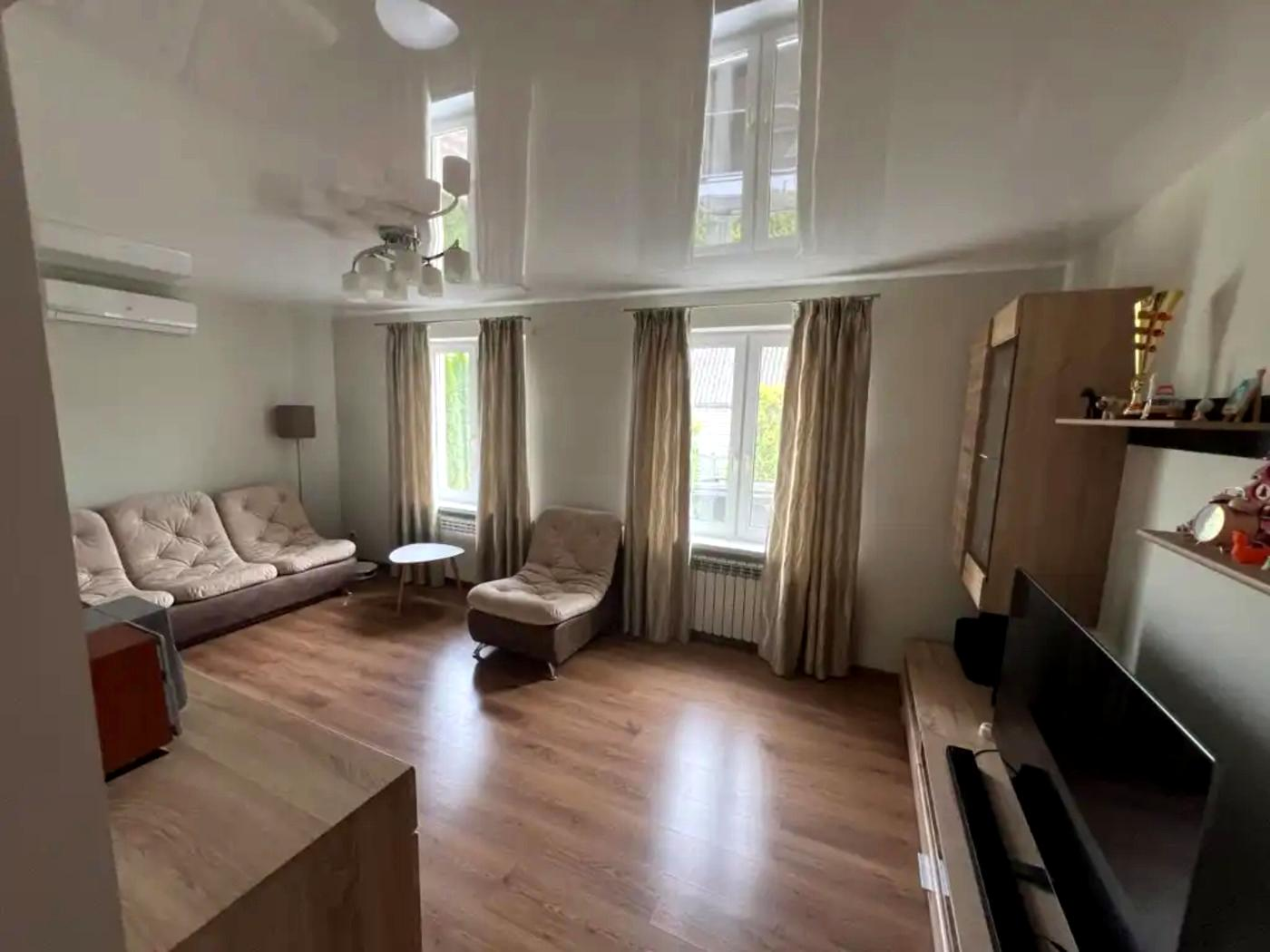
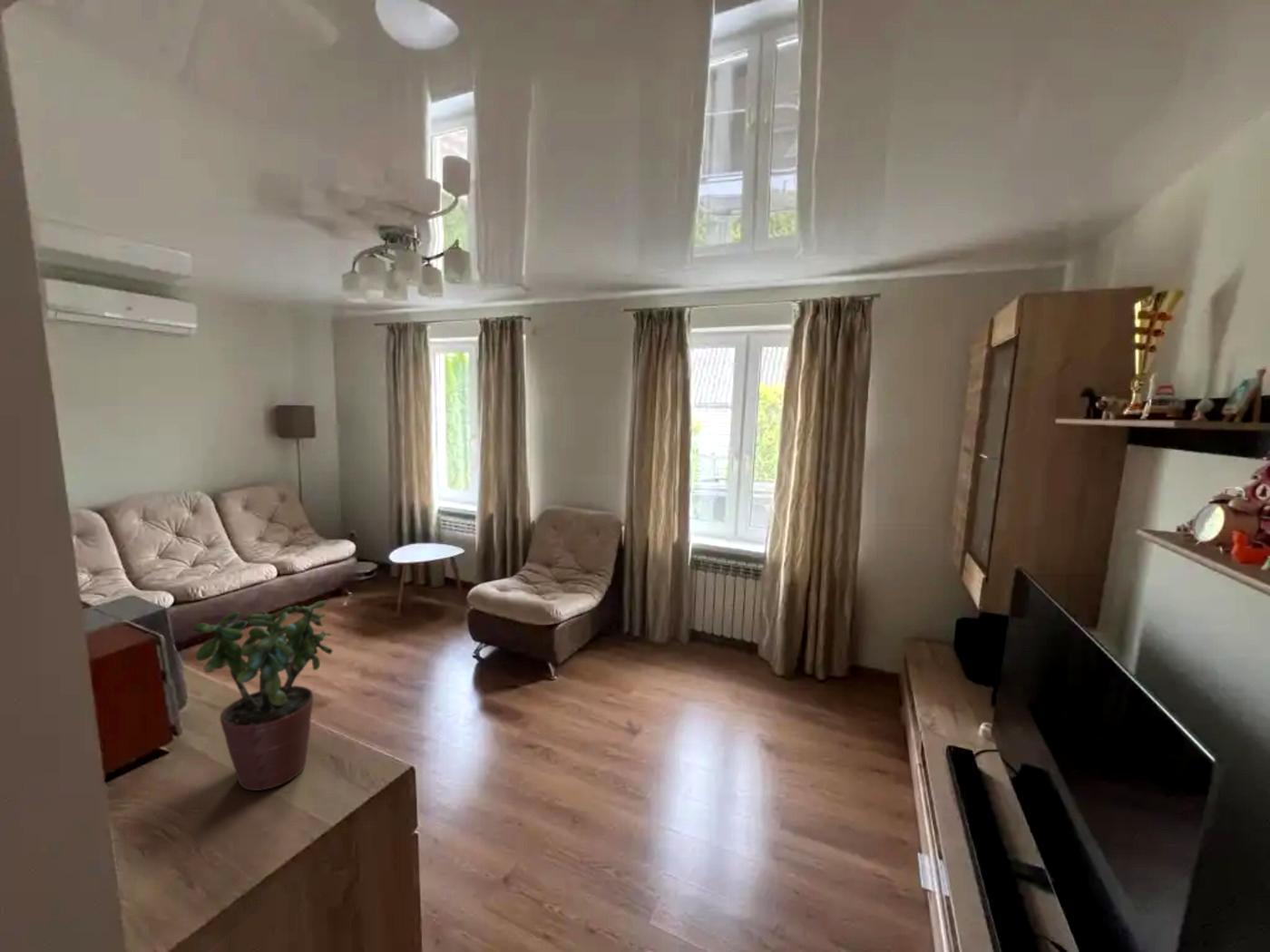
+ potted plant (259, 691)
